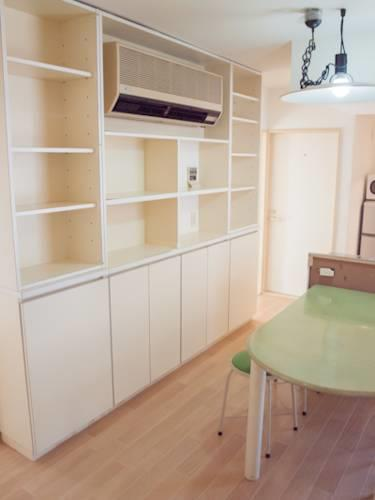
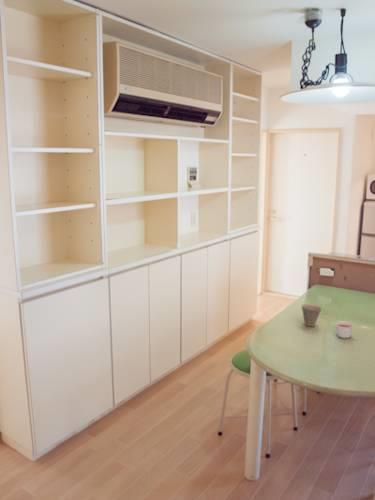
+ candle (344, 330)
+ cup (311, 315)
